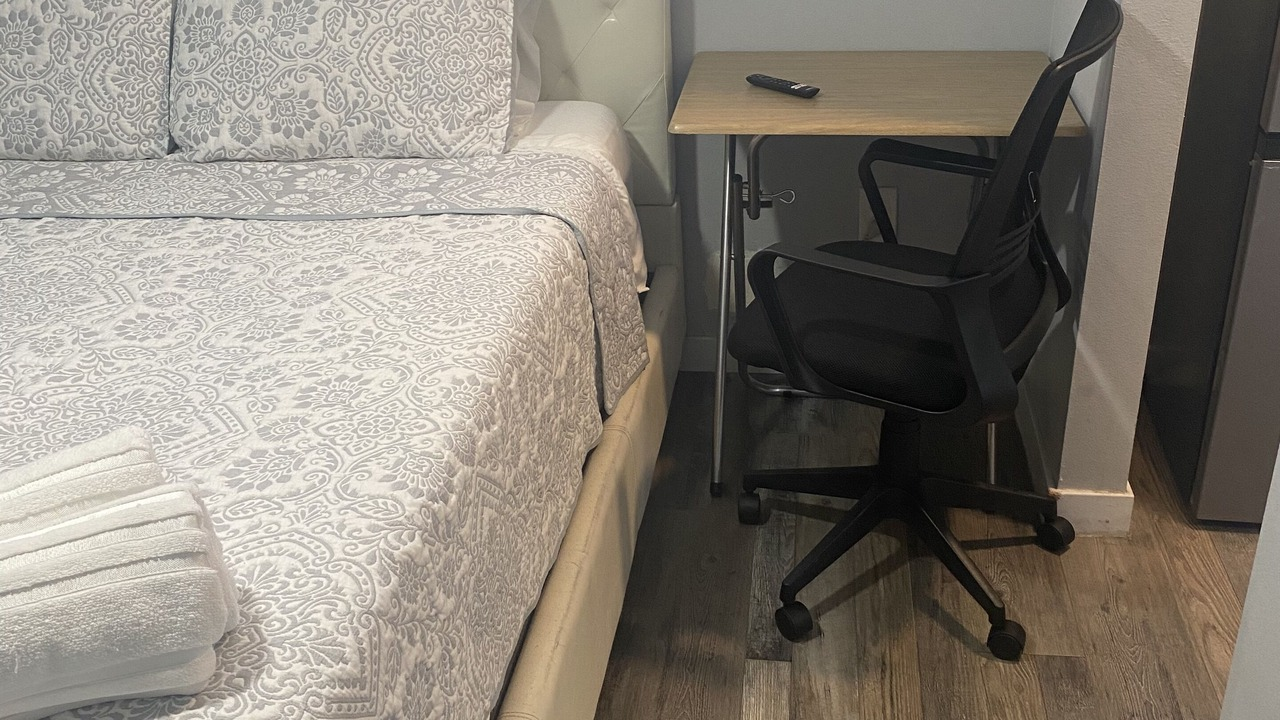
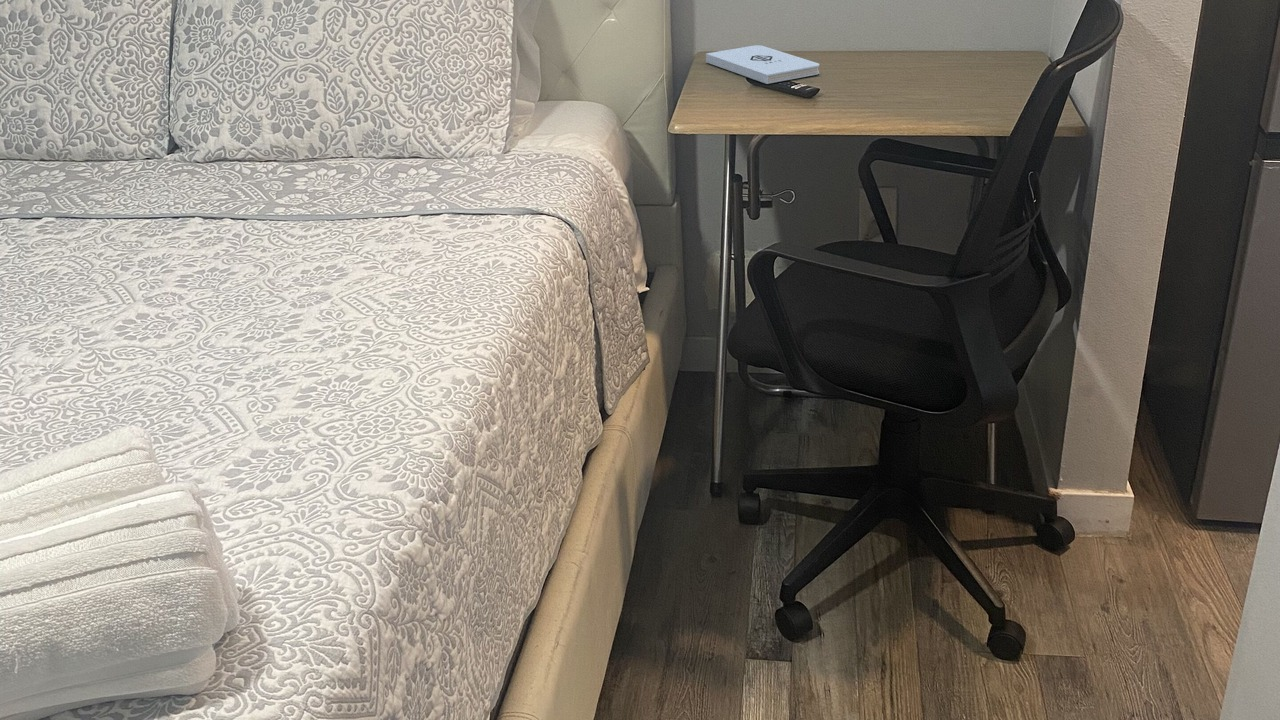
+ notepad (762, 63)
